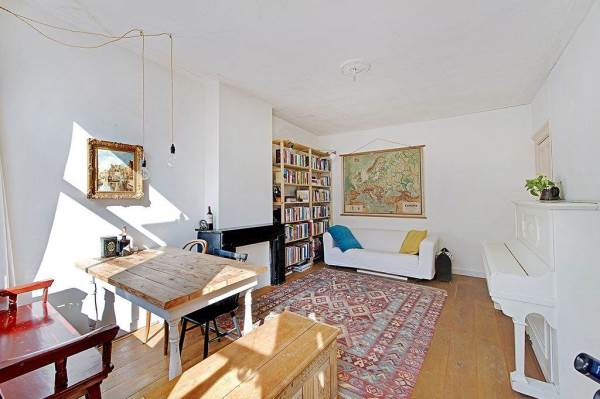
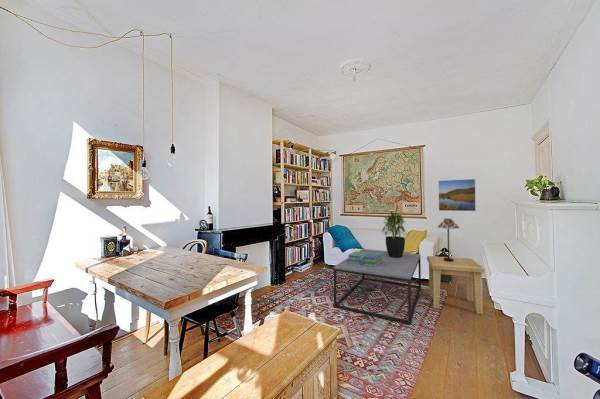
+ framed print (456, 195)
+ side table (453, 274)
+ table lamp (448, 239)
+ potted plant (393, 233)
+ coffee table (381, 277)
+ stack of books (364, 258)
